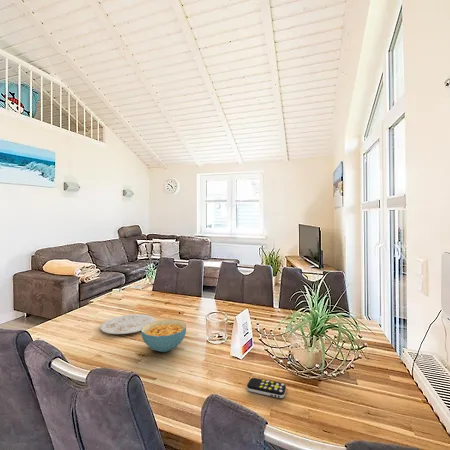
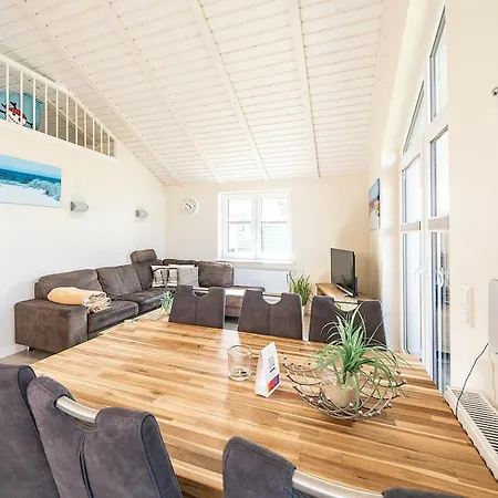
- remote control (266, 387)
- plate (128, 324)
- cereal bowl (164, 338)
